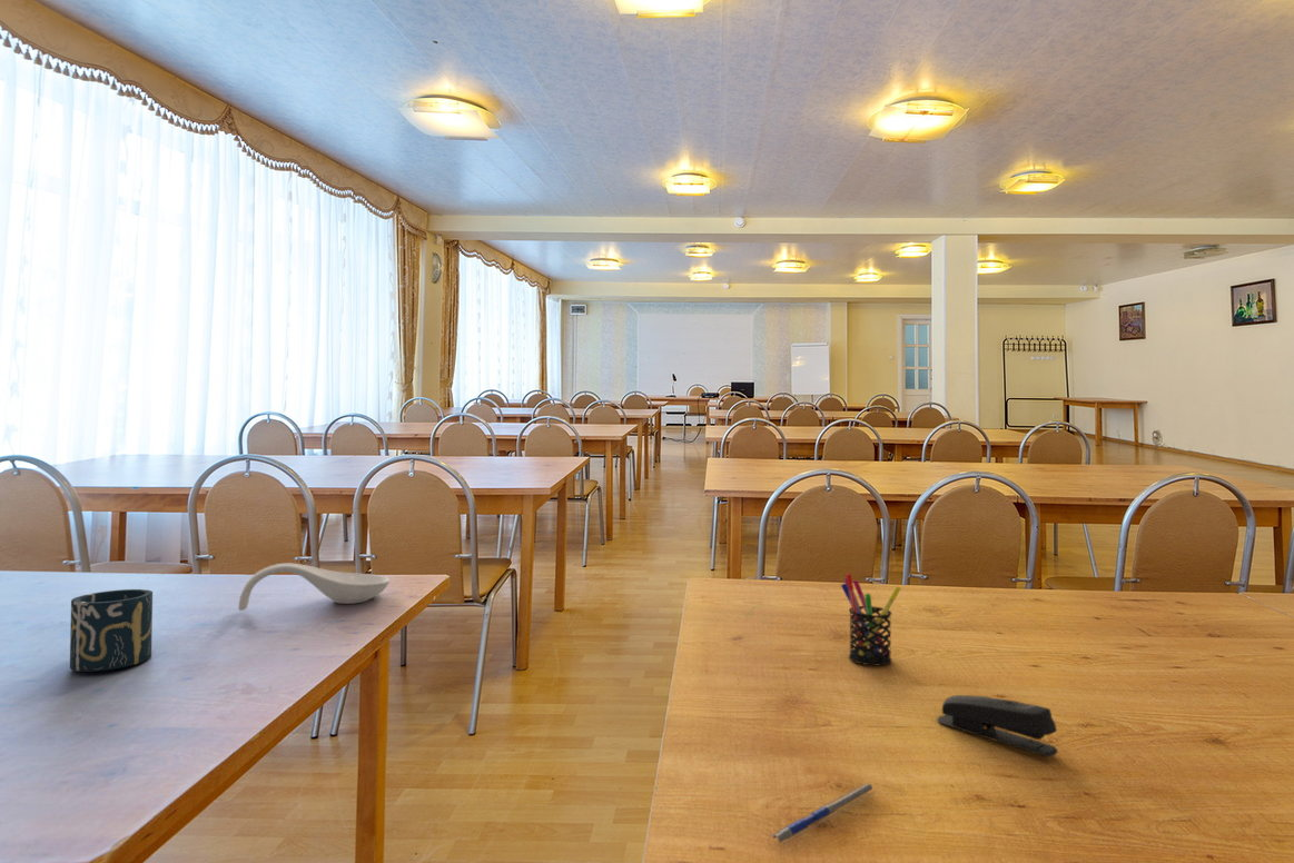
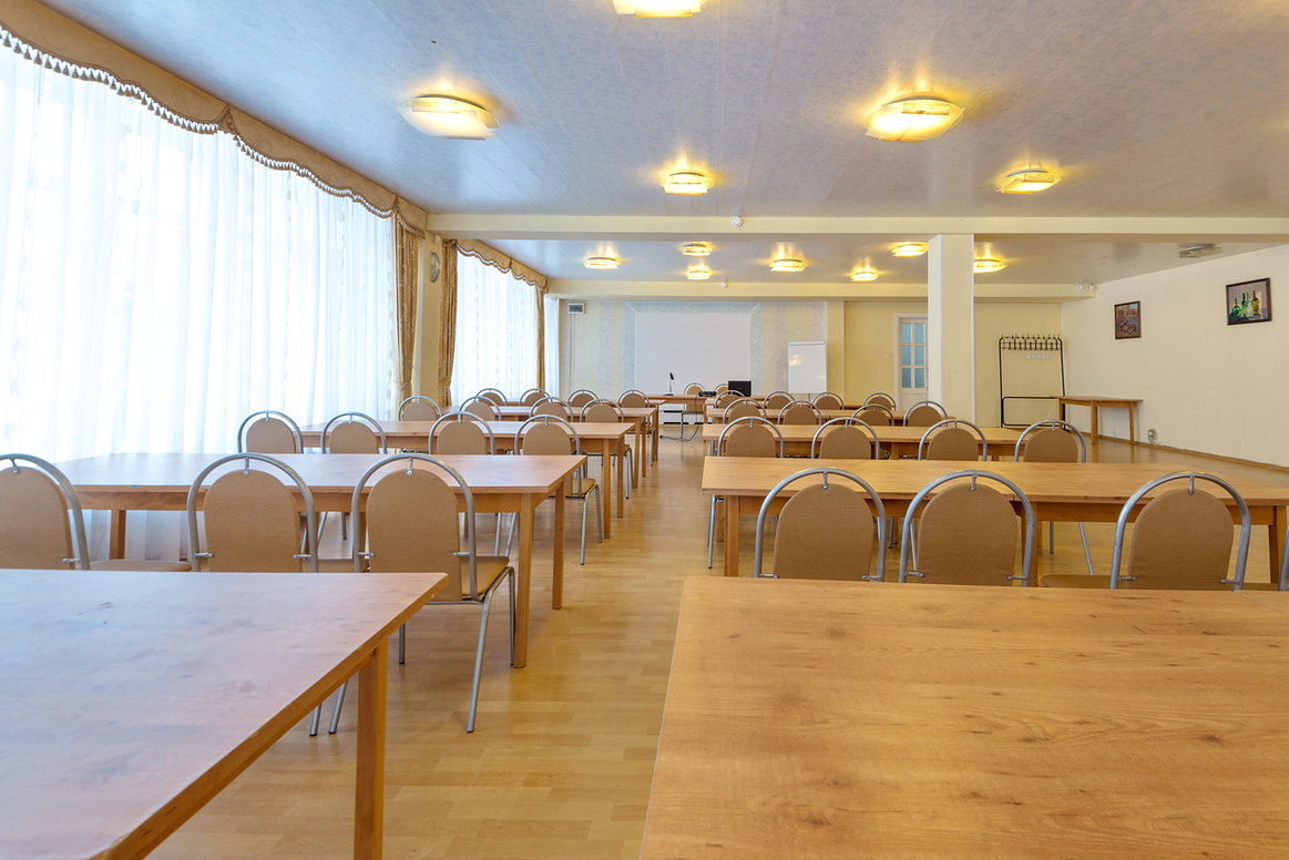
- pen (827, 810)
- stapler (994, 715)
- spoon rest (317, 583)
- cup (115, 625)
- pen holder (867, 617)
